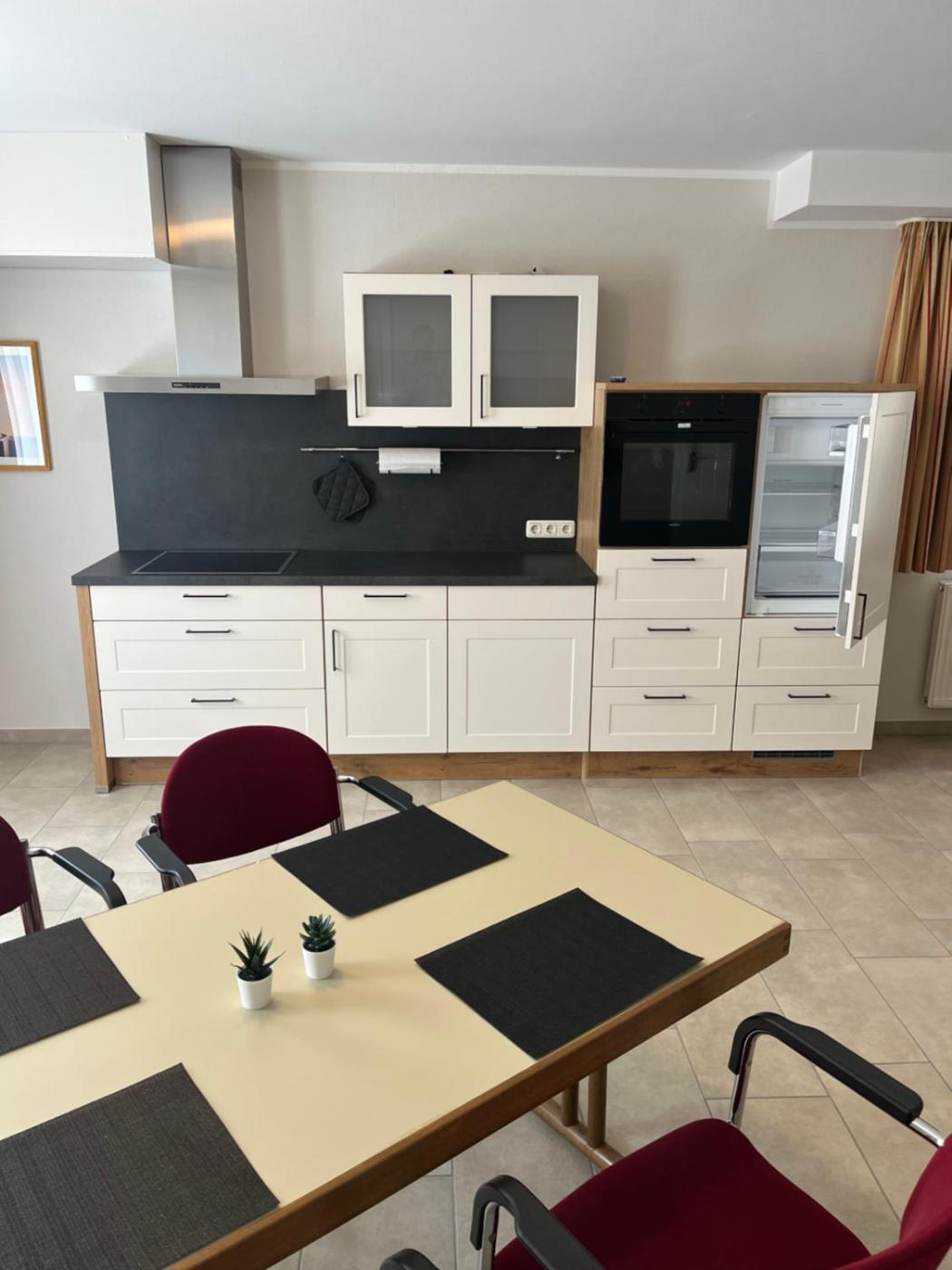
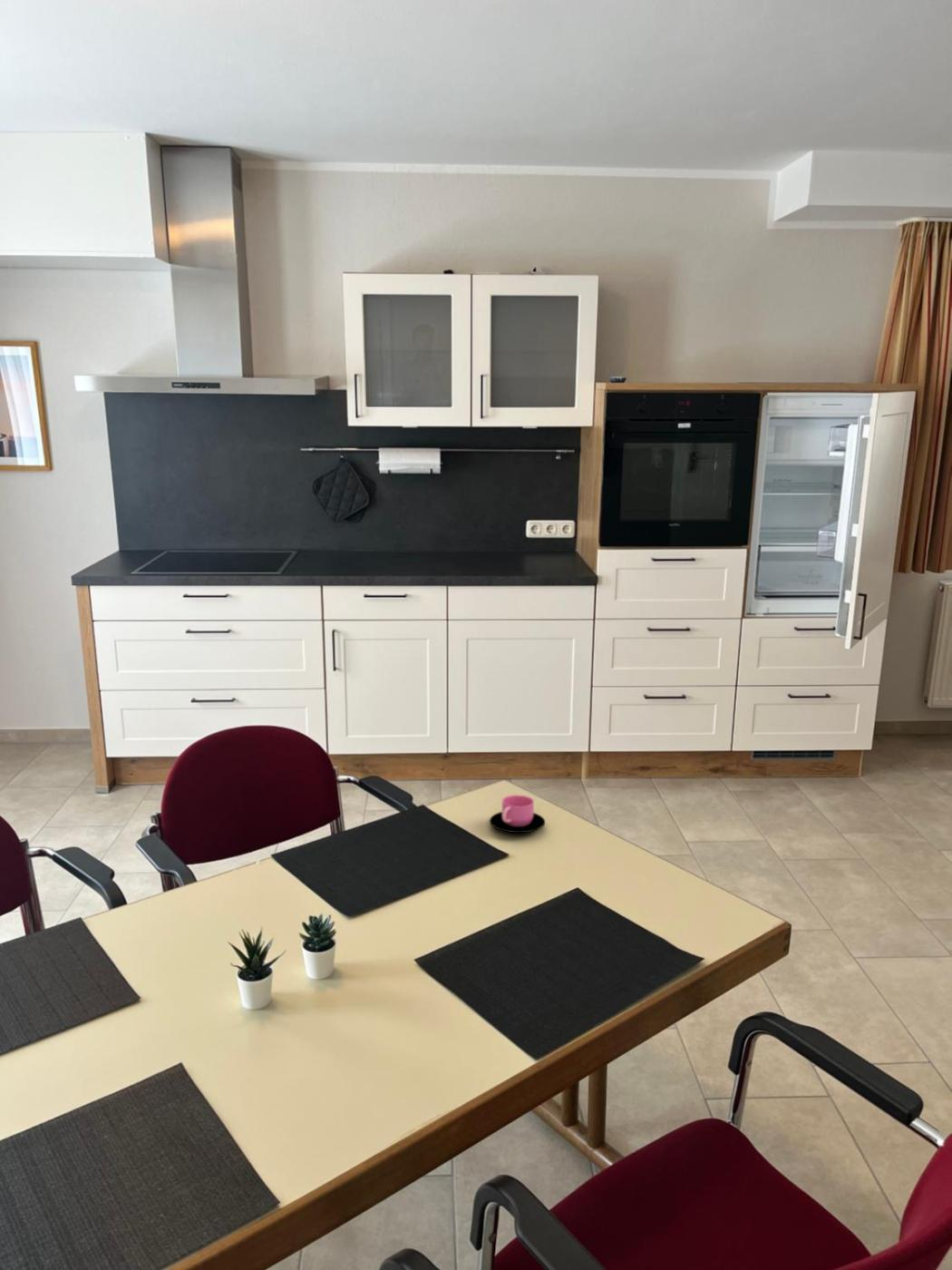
+ cup (517, 814)
